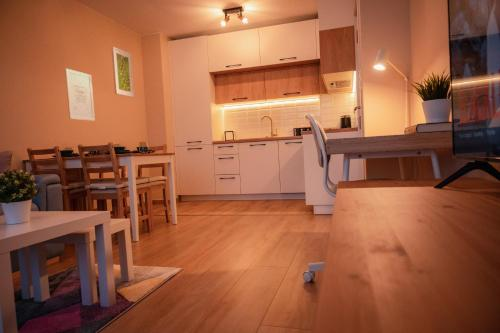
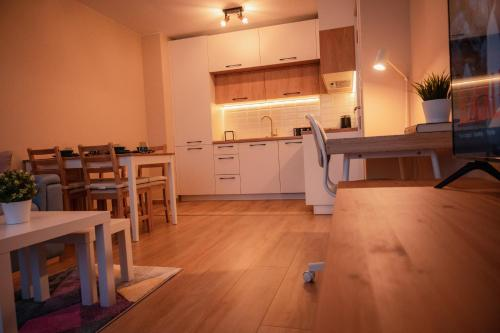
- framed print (123, 73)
- wall art (80, 96)
